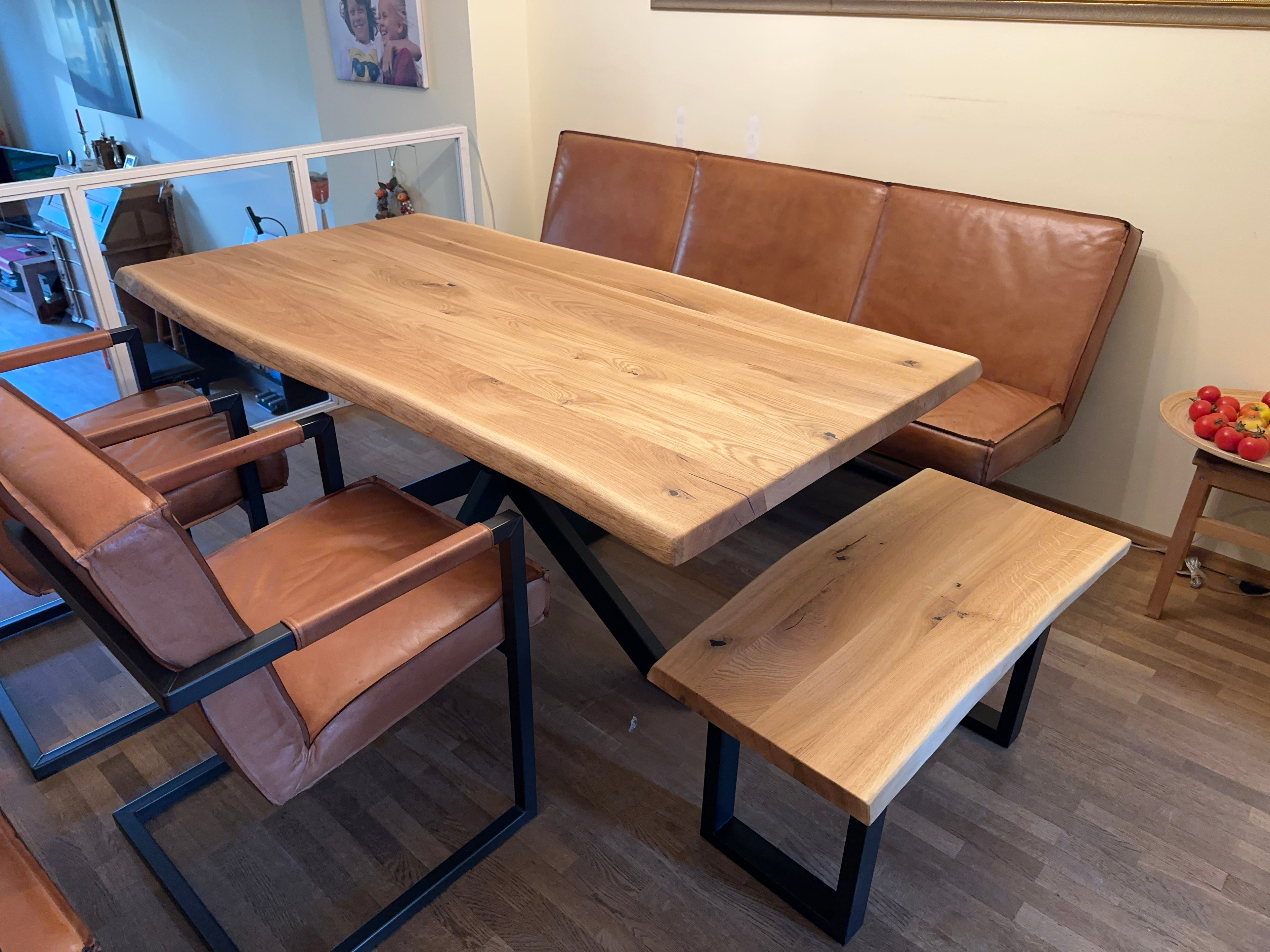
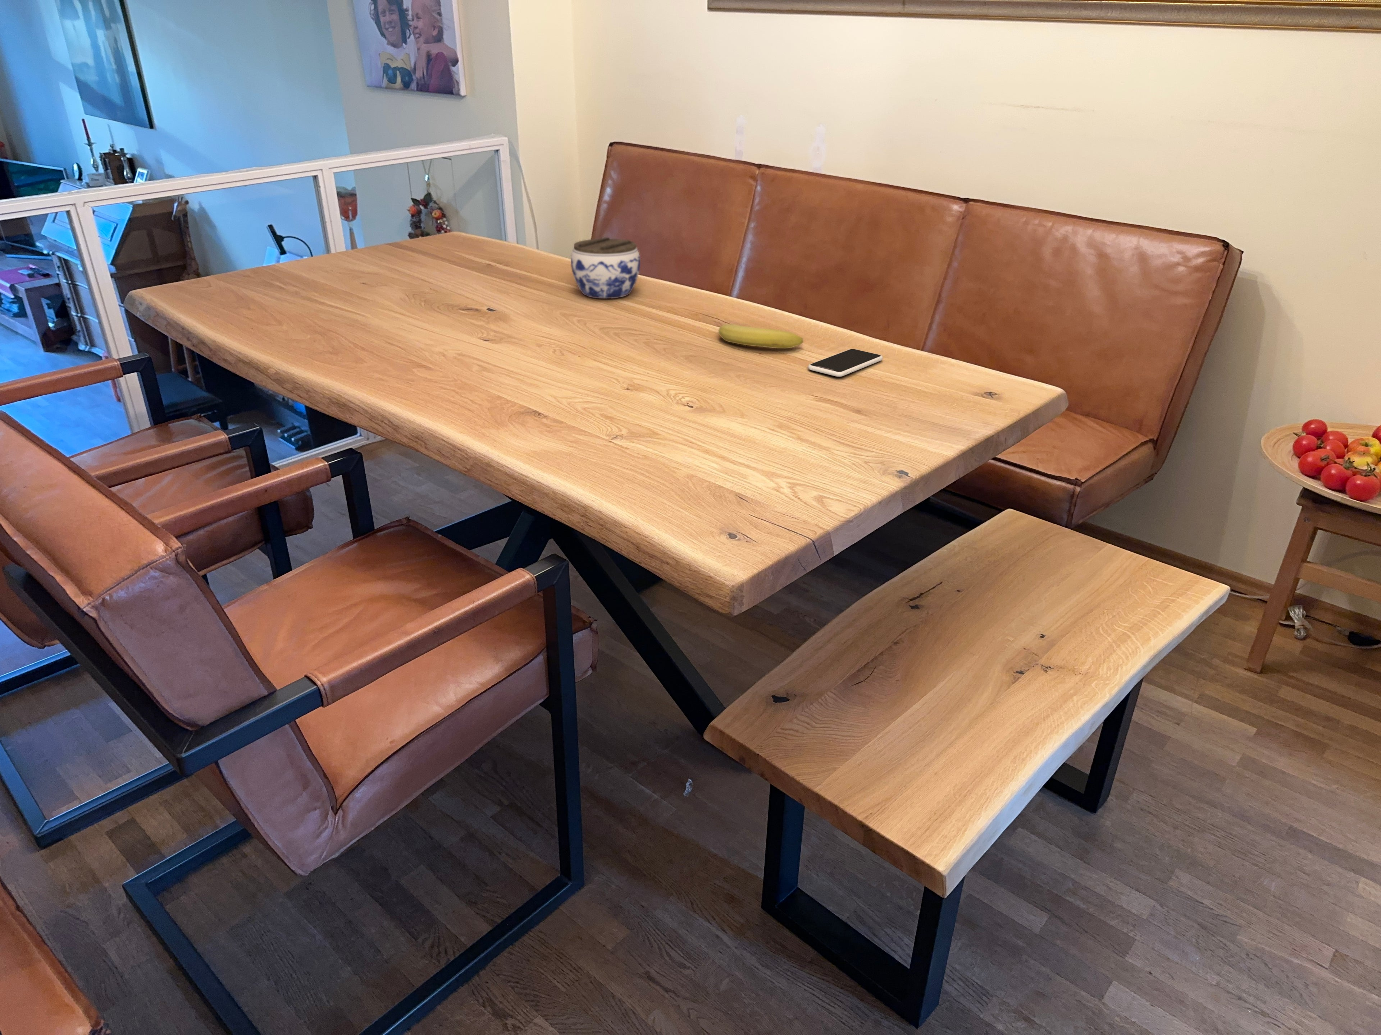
+ fruit (754, 333)
+ smartphone (846, 362)
+ jar (606, 267)
